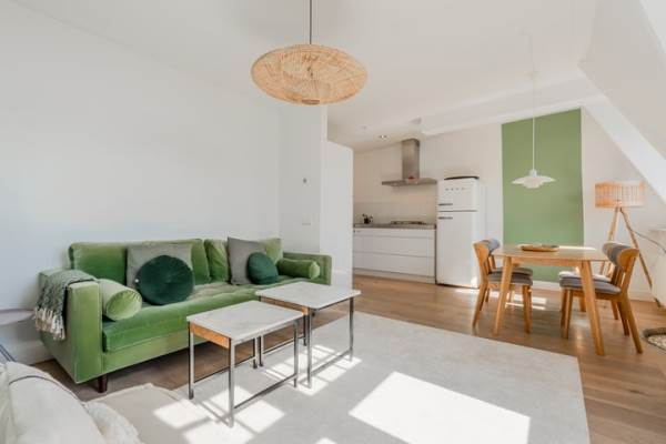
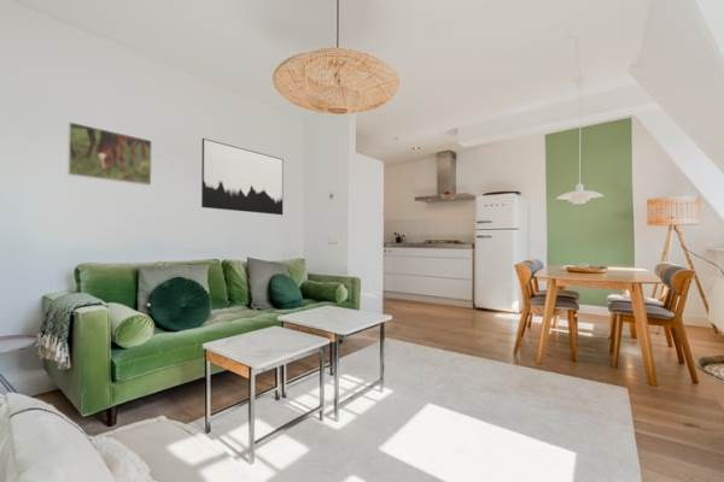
+ wall art (246, 180)
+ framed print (112, 155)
